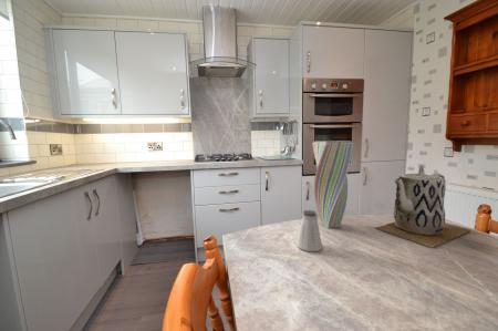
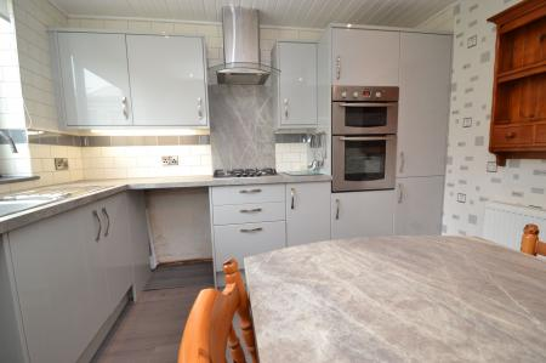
- vase (331, 184)
- saltshaker (309, 228)
- teapot (424, 197)
